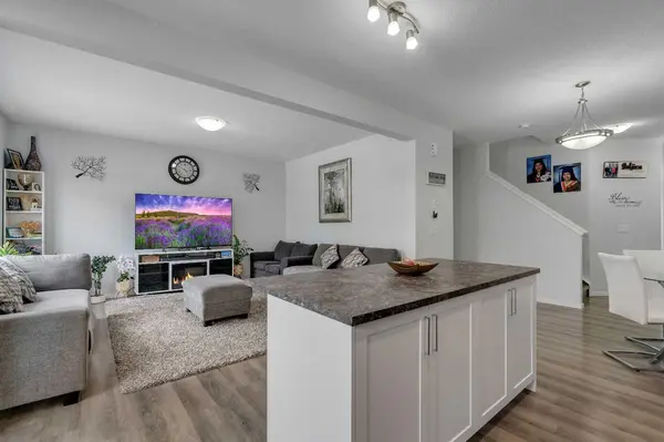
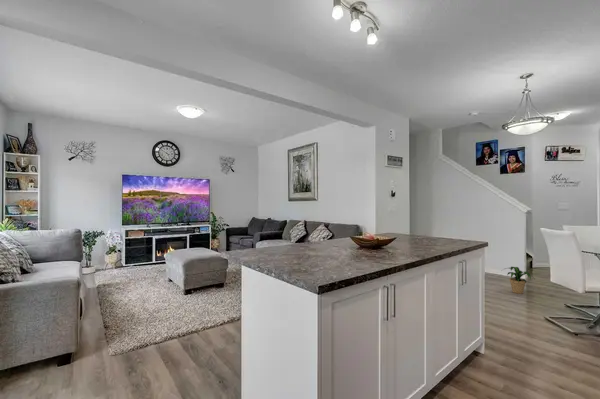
+ potted plant (517, 280)
